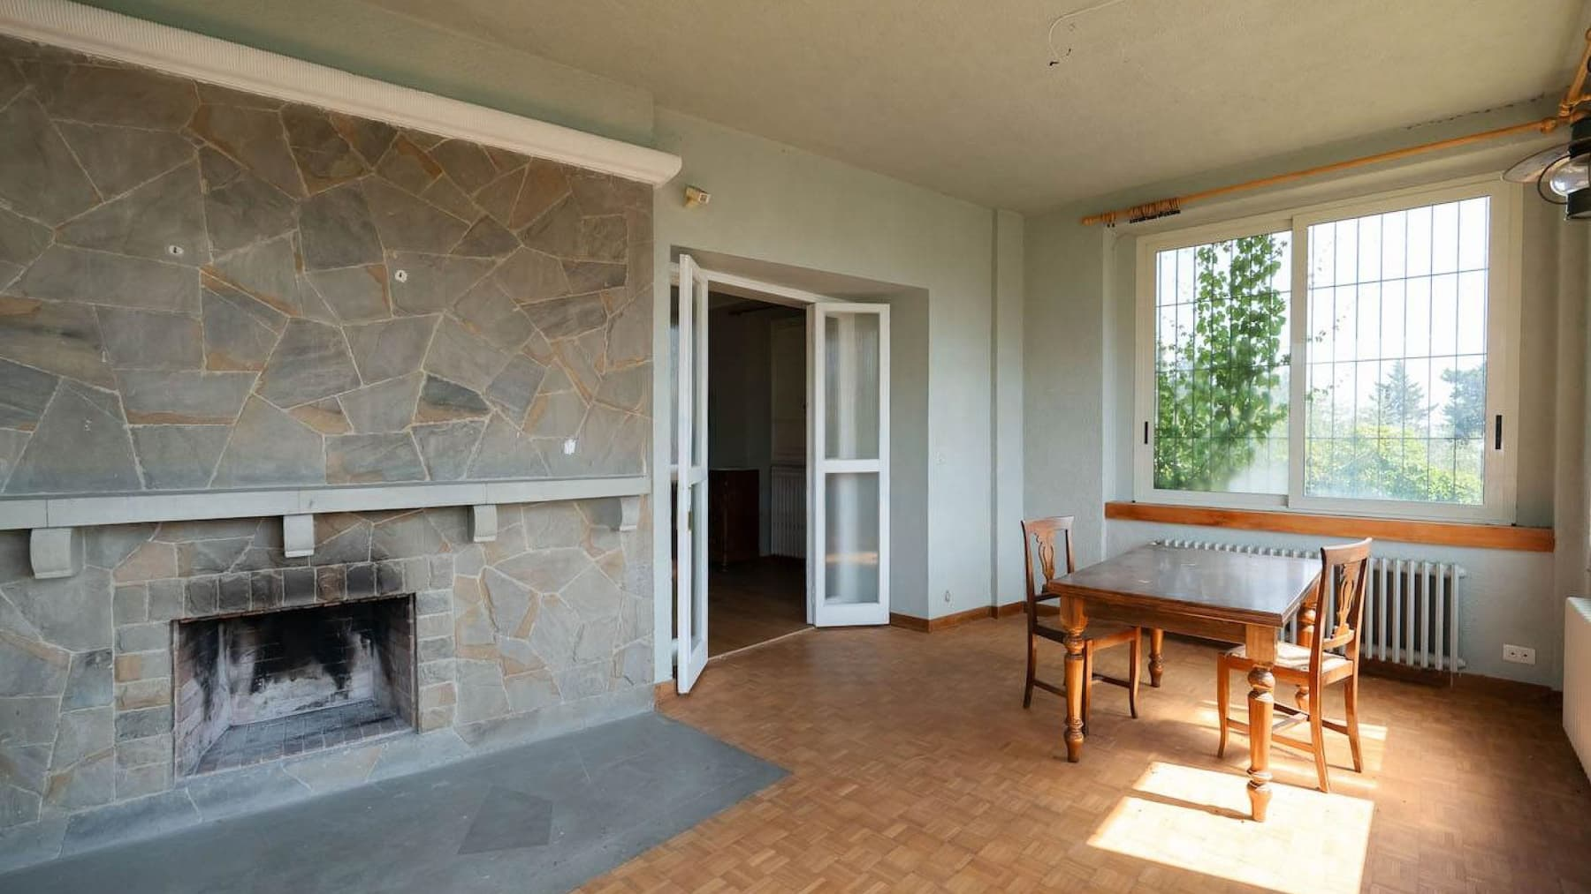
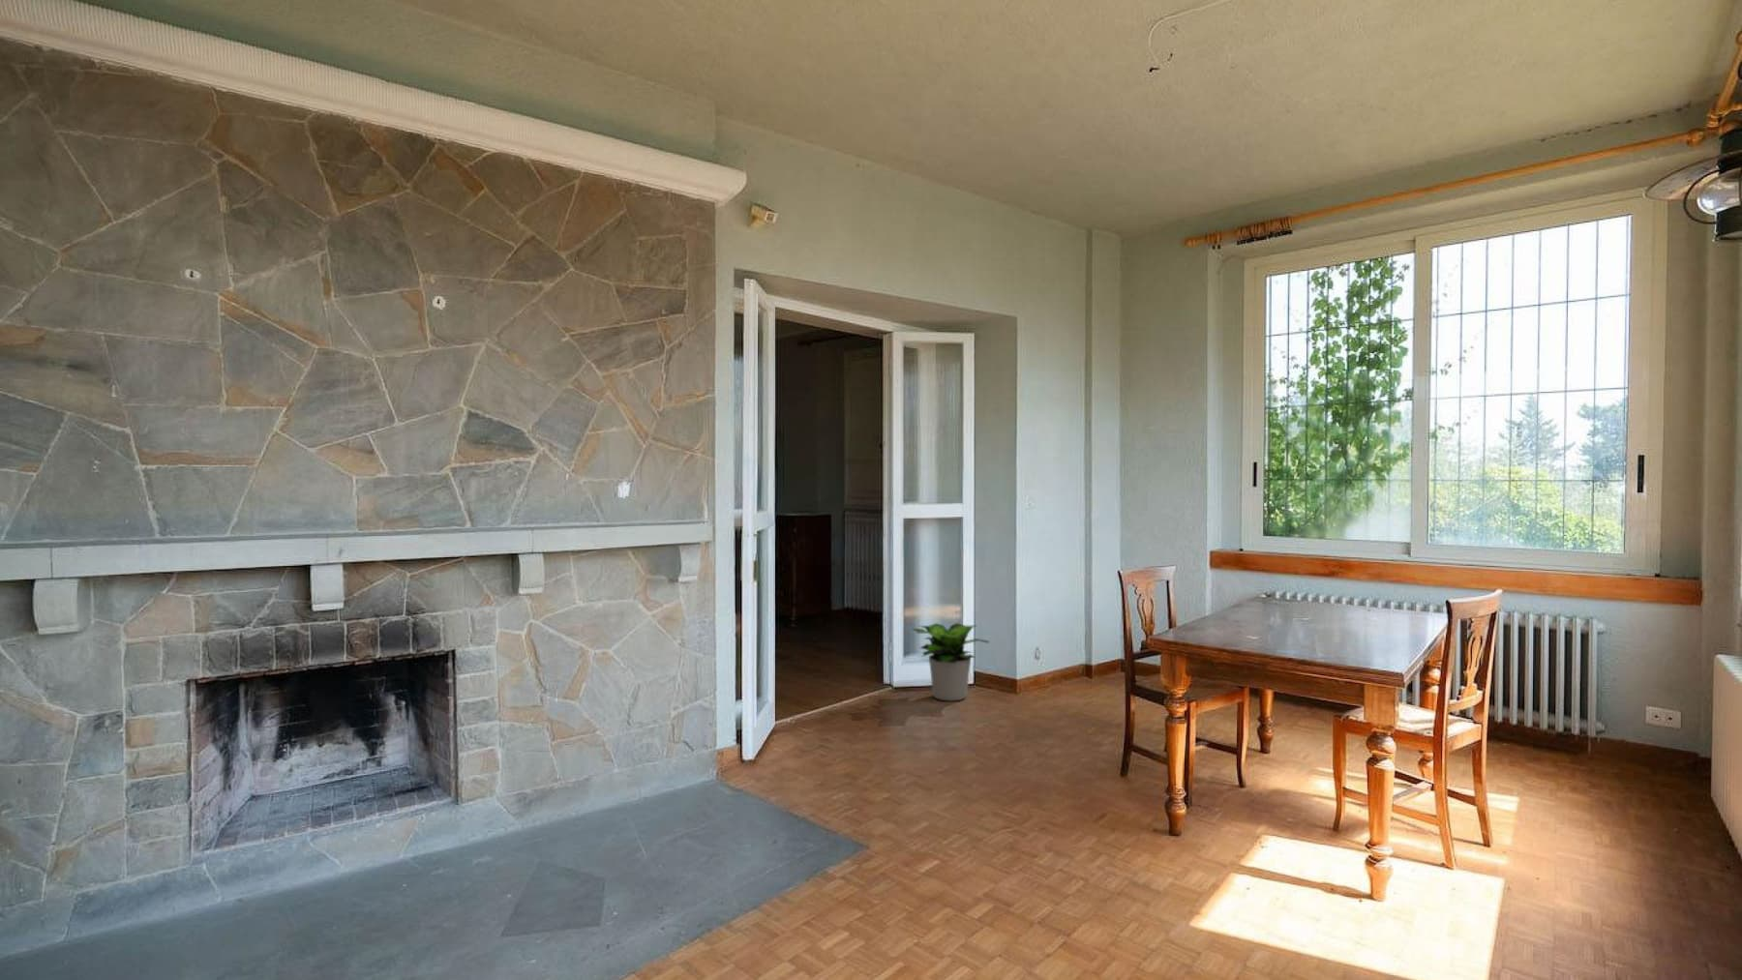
+ potted plant (951, 662)
